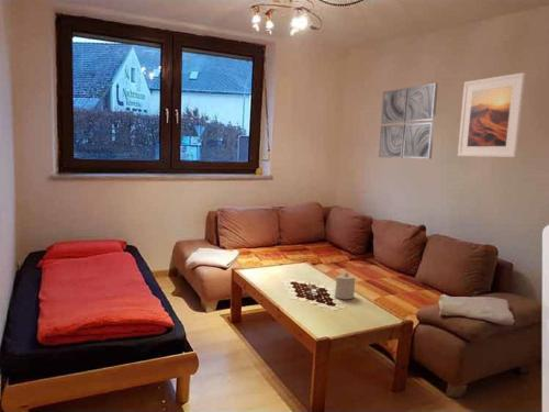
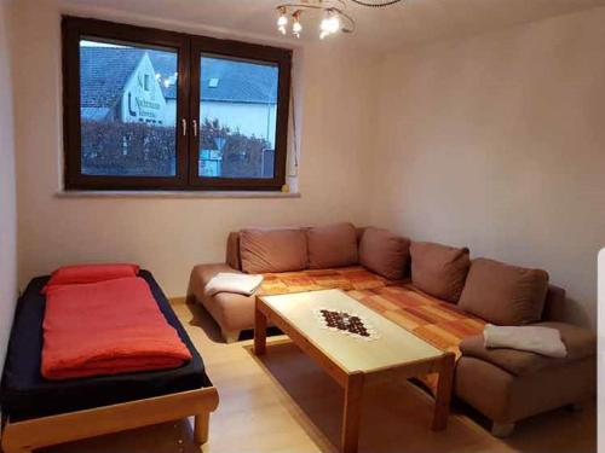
- wall art (405, 124)
- candle (345, 285)
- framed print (489, 118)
